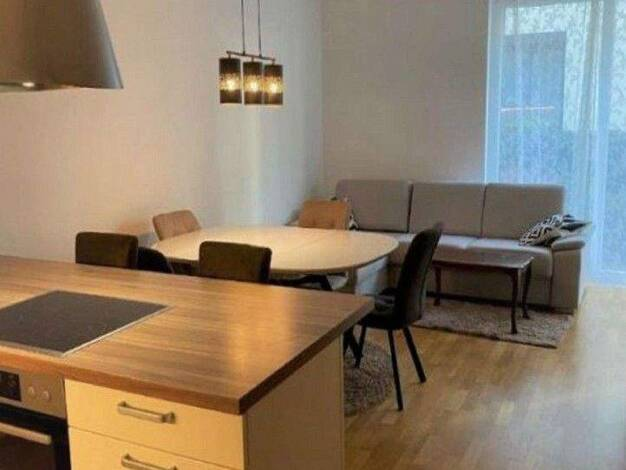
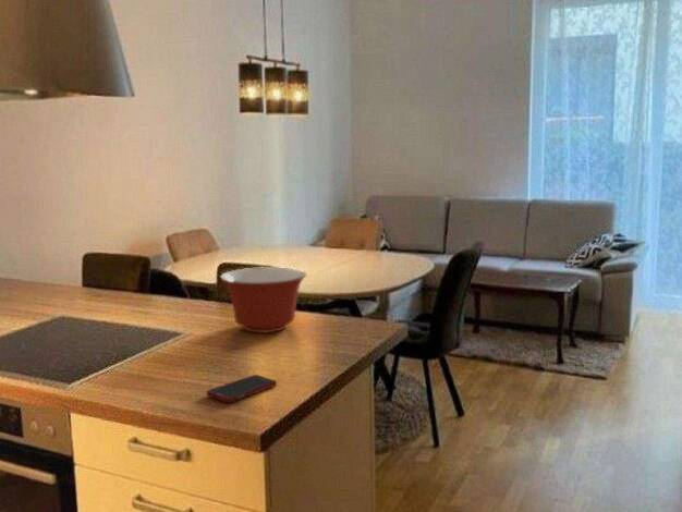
+ cell phone (242, 388)
+ mixing bowl (264, 301)
